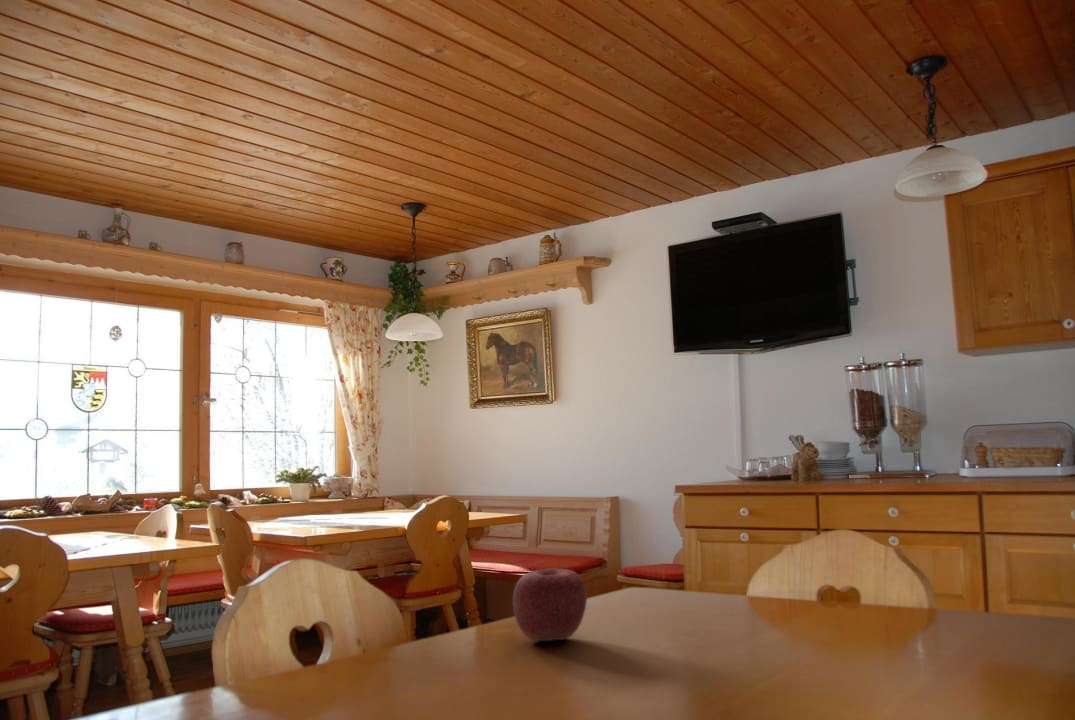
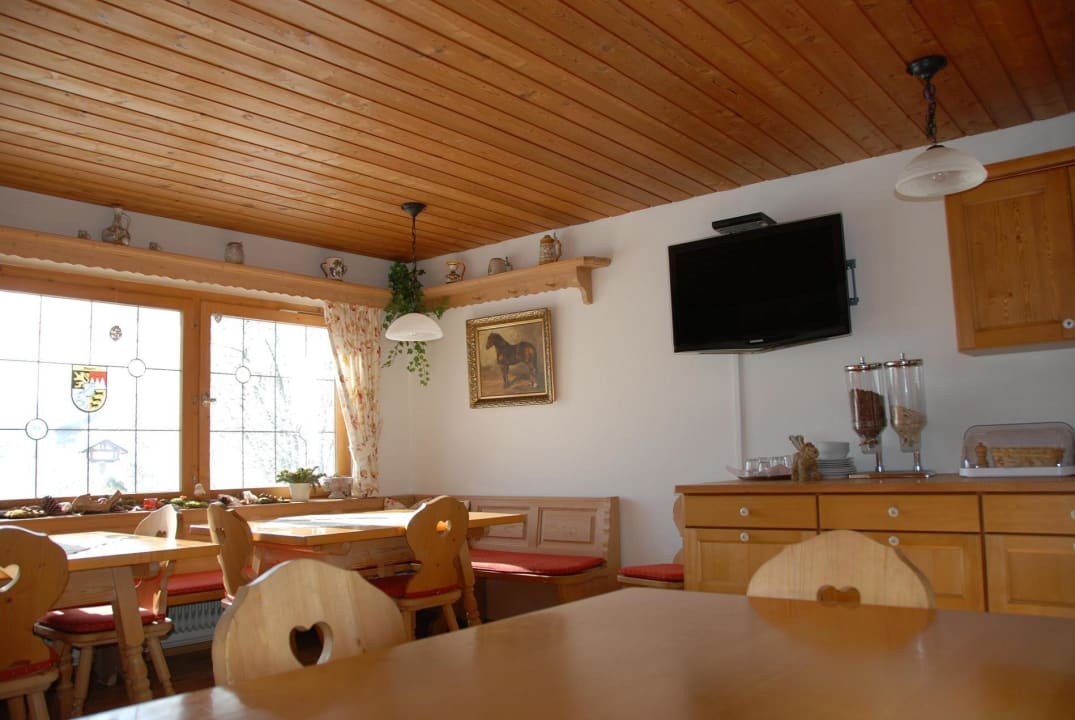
- apple (550, 605)
